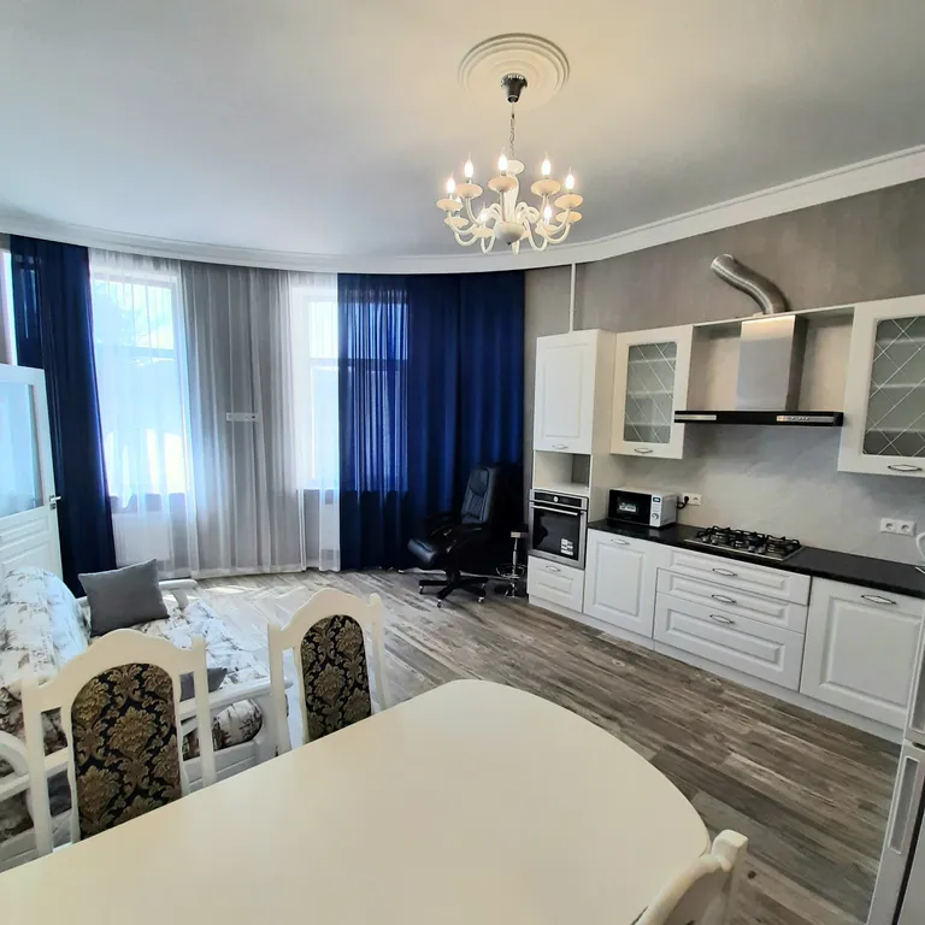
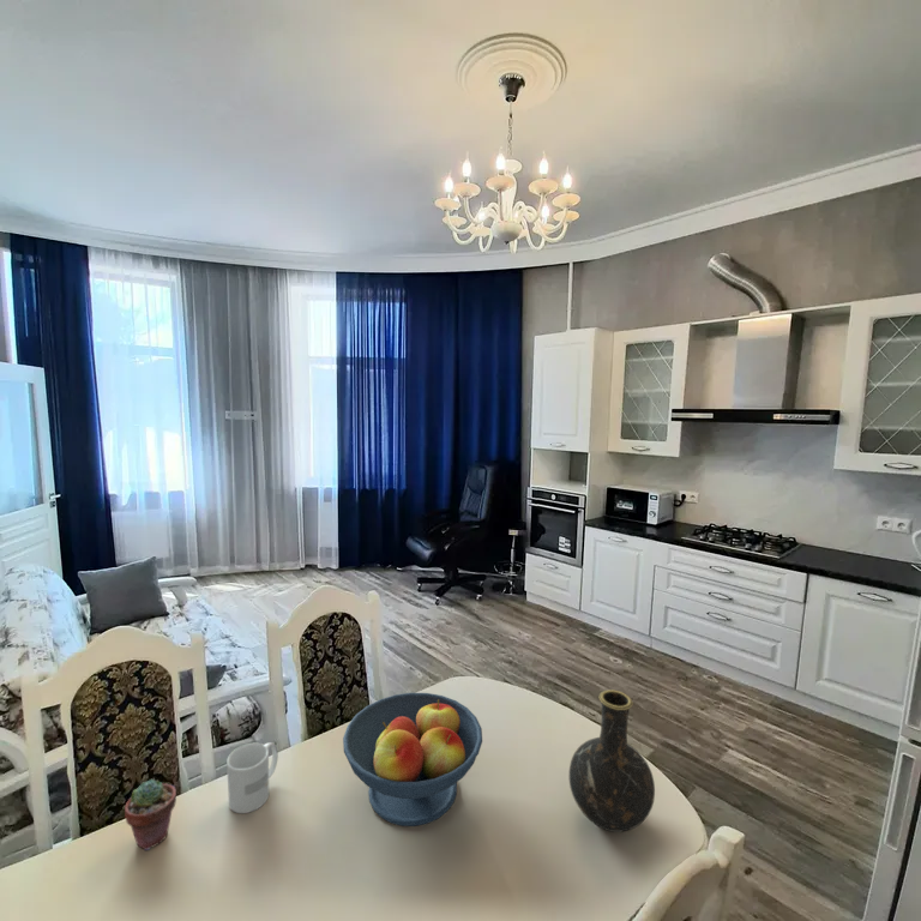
+ potted succulent (151, 809)
+ mug (251, 771)
+ fruit bowl (413, 751)
+ vase (612, 758)
